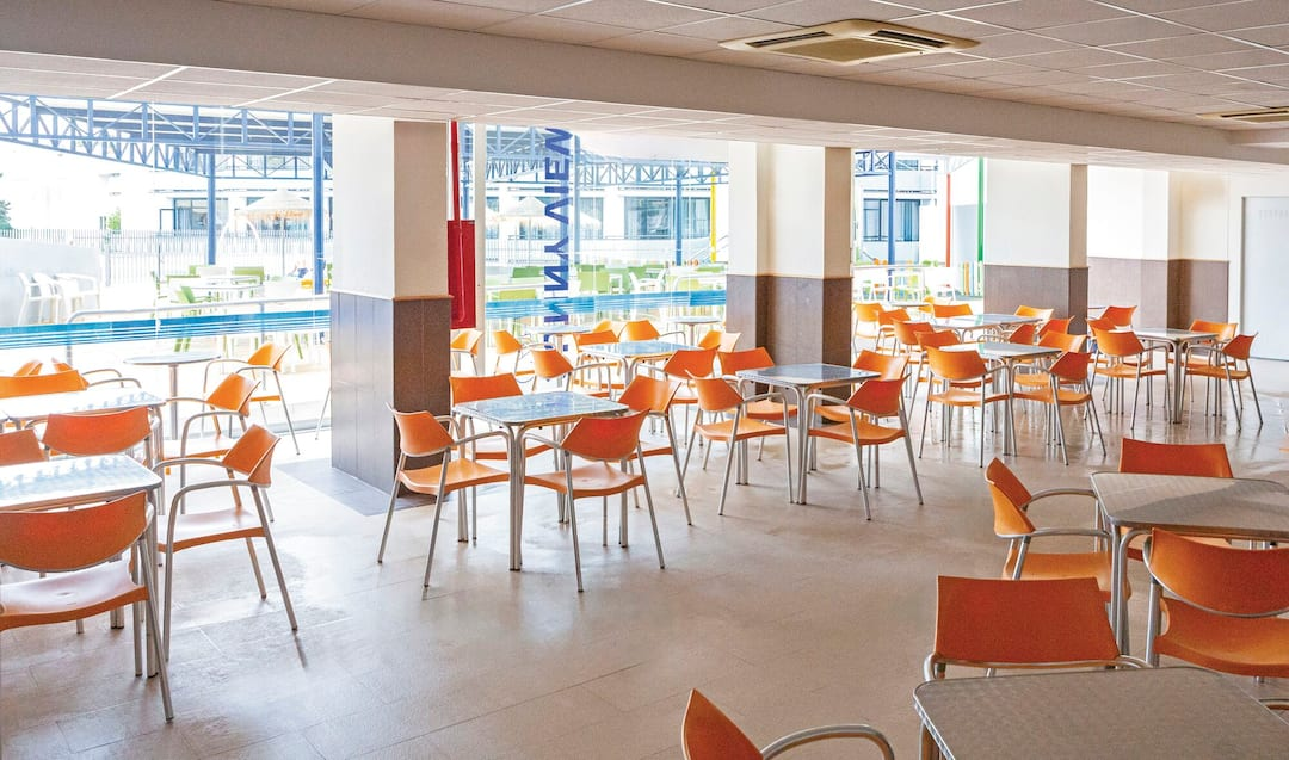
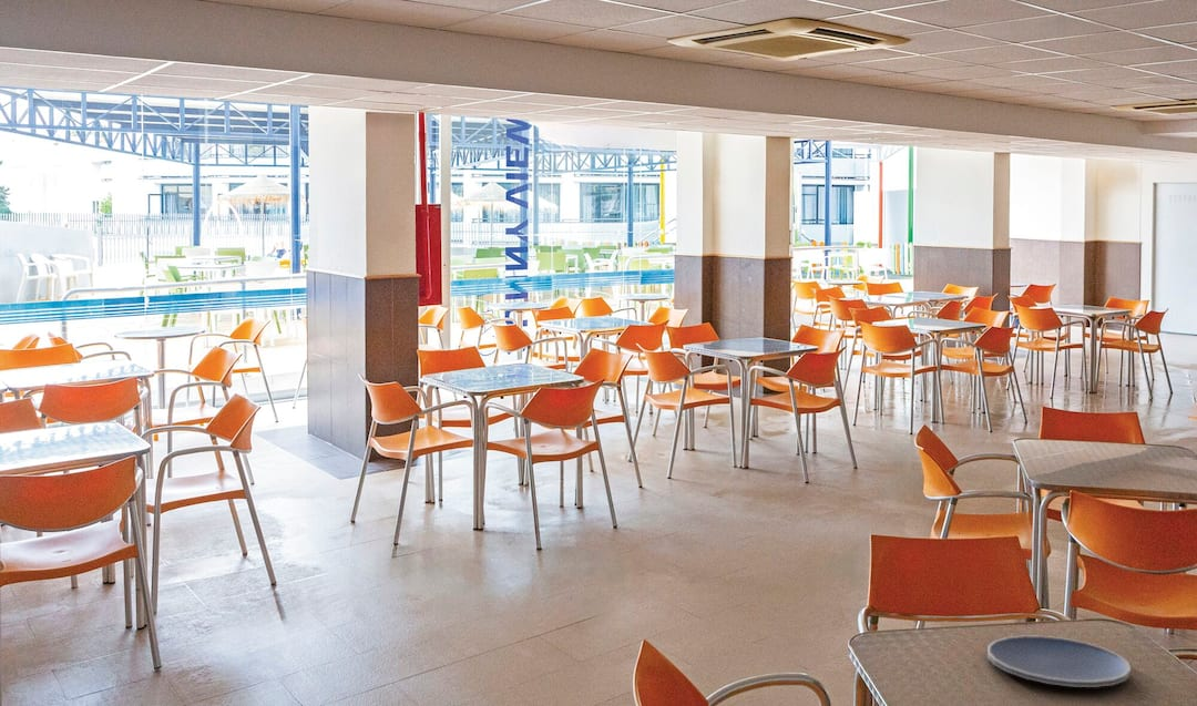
+ plate (1056, 662)
